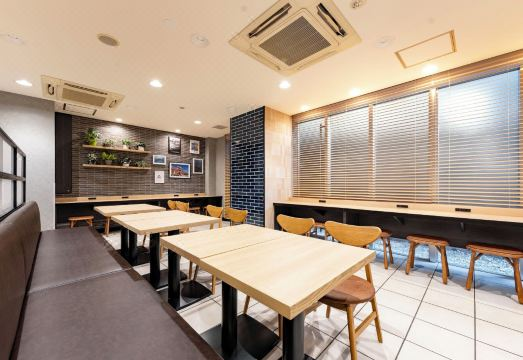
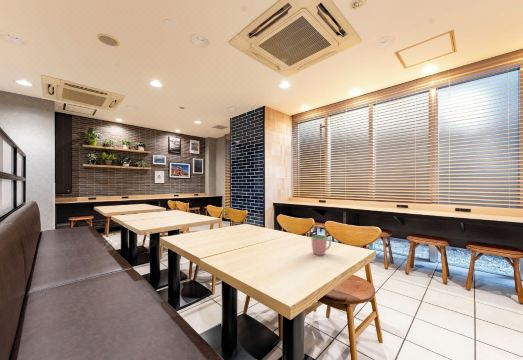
+ cup (321, 245)
